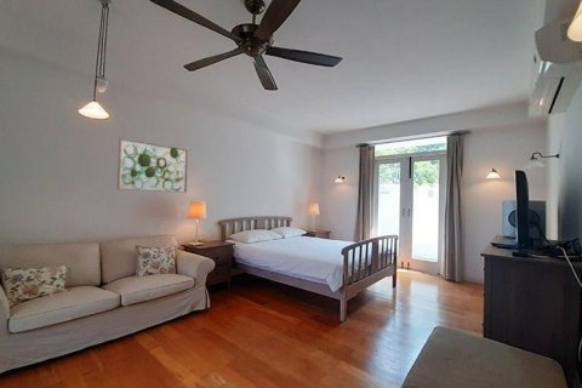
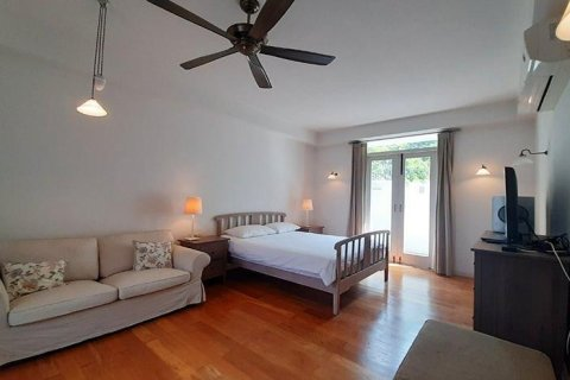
- wall art (155, 167)
